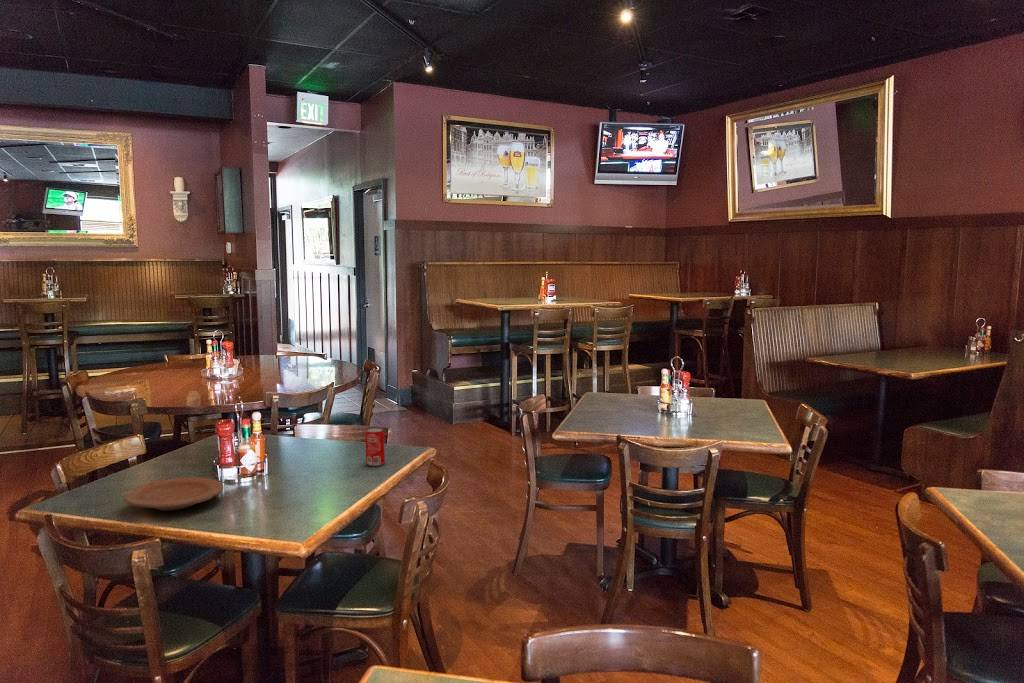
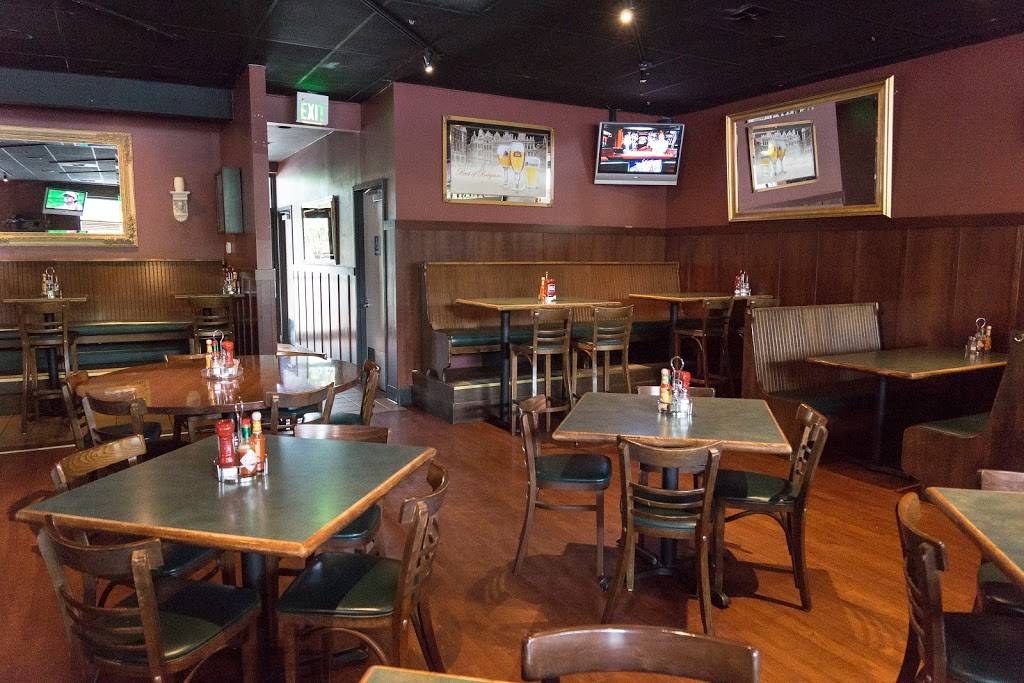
- plate (175, 497)
- beverage can (375, 447)
